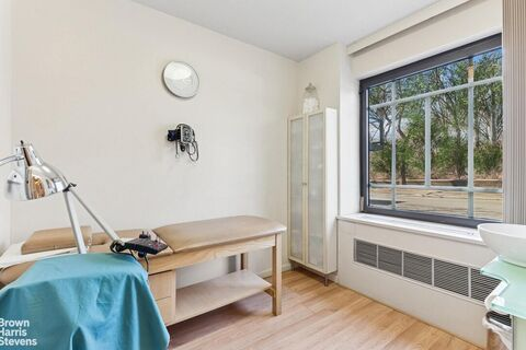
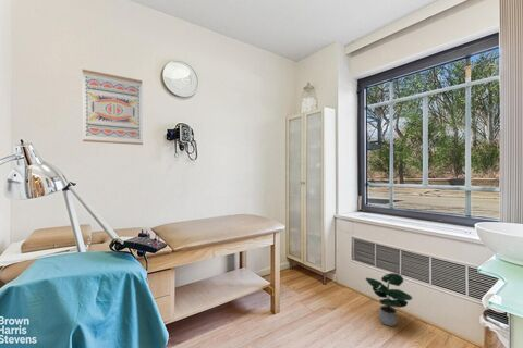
+ wall art (113, 109)
+ potted plant (390, 300)
